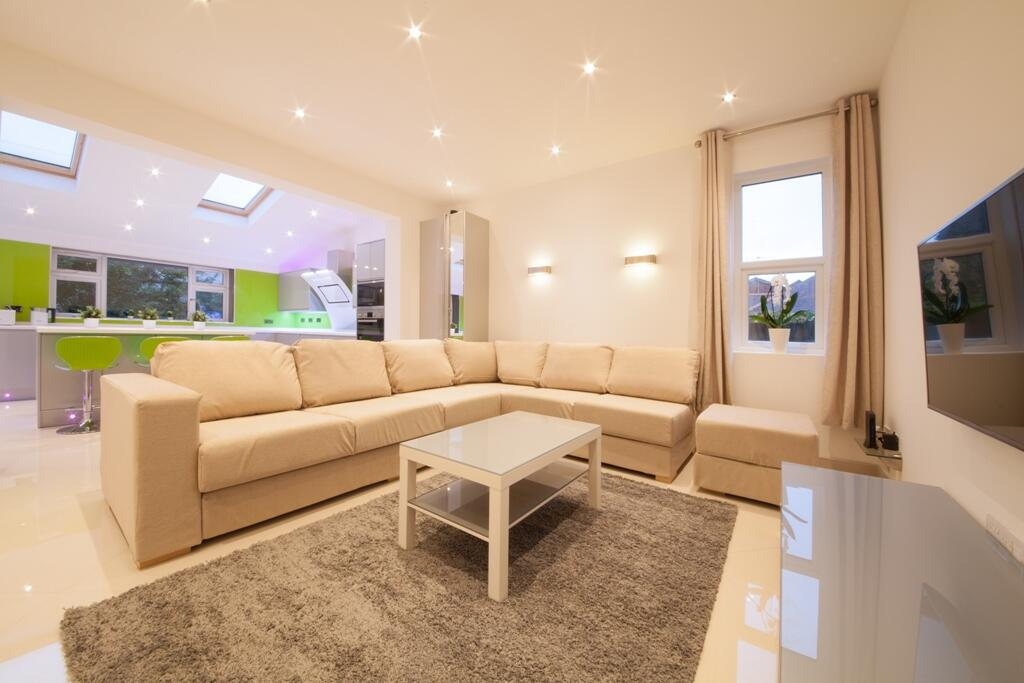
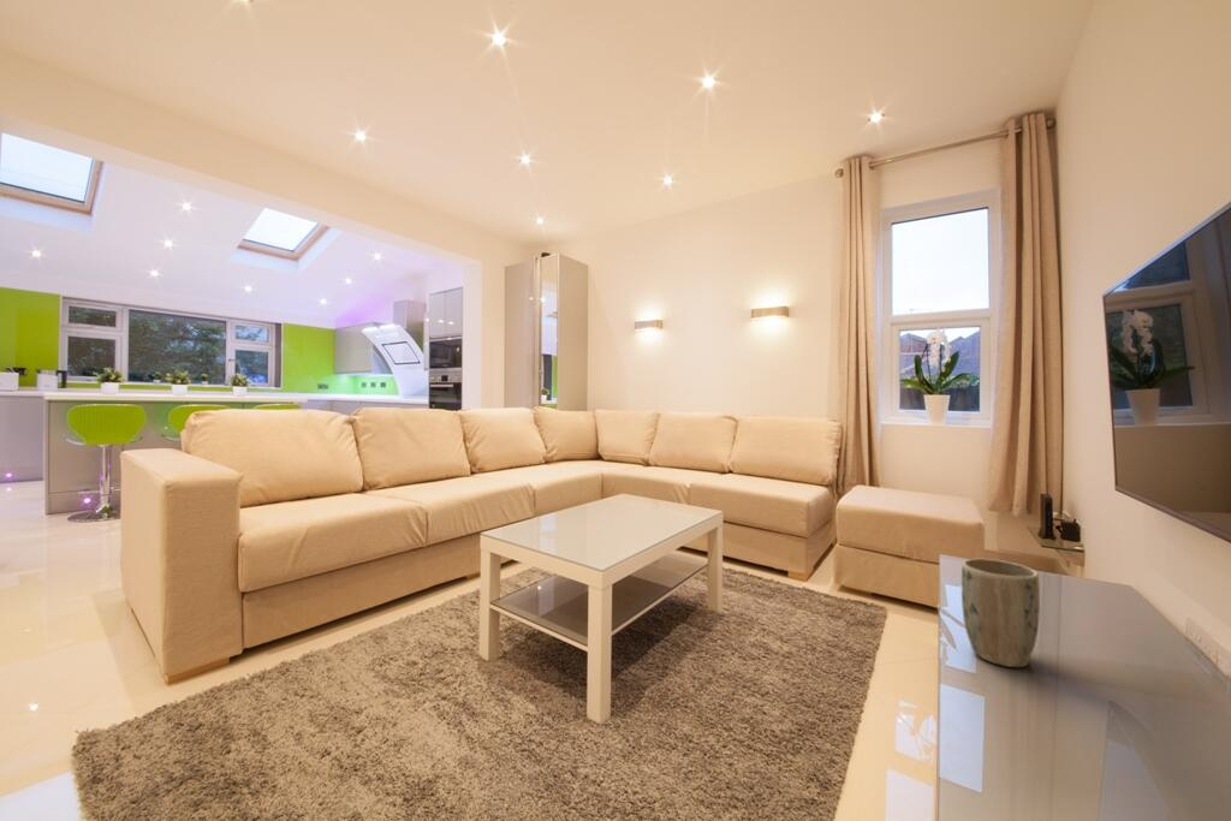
+ plant pot (999, 611)
